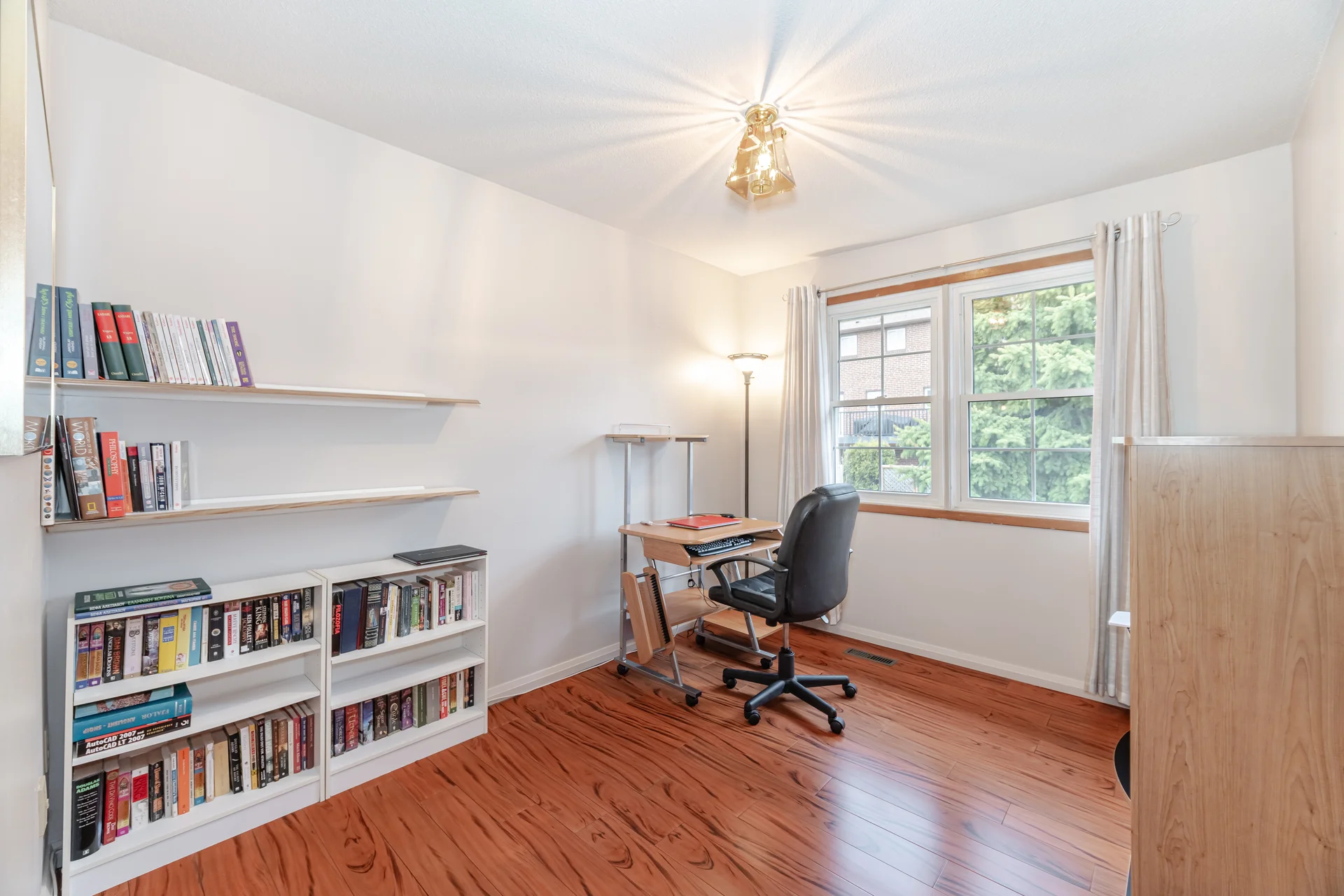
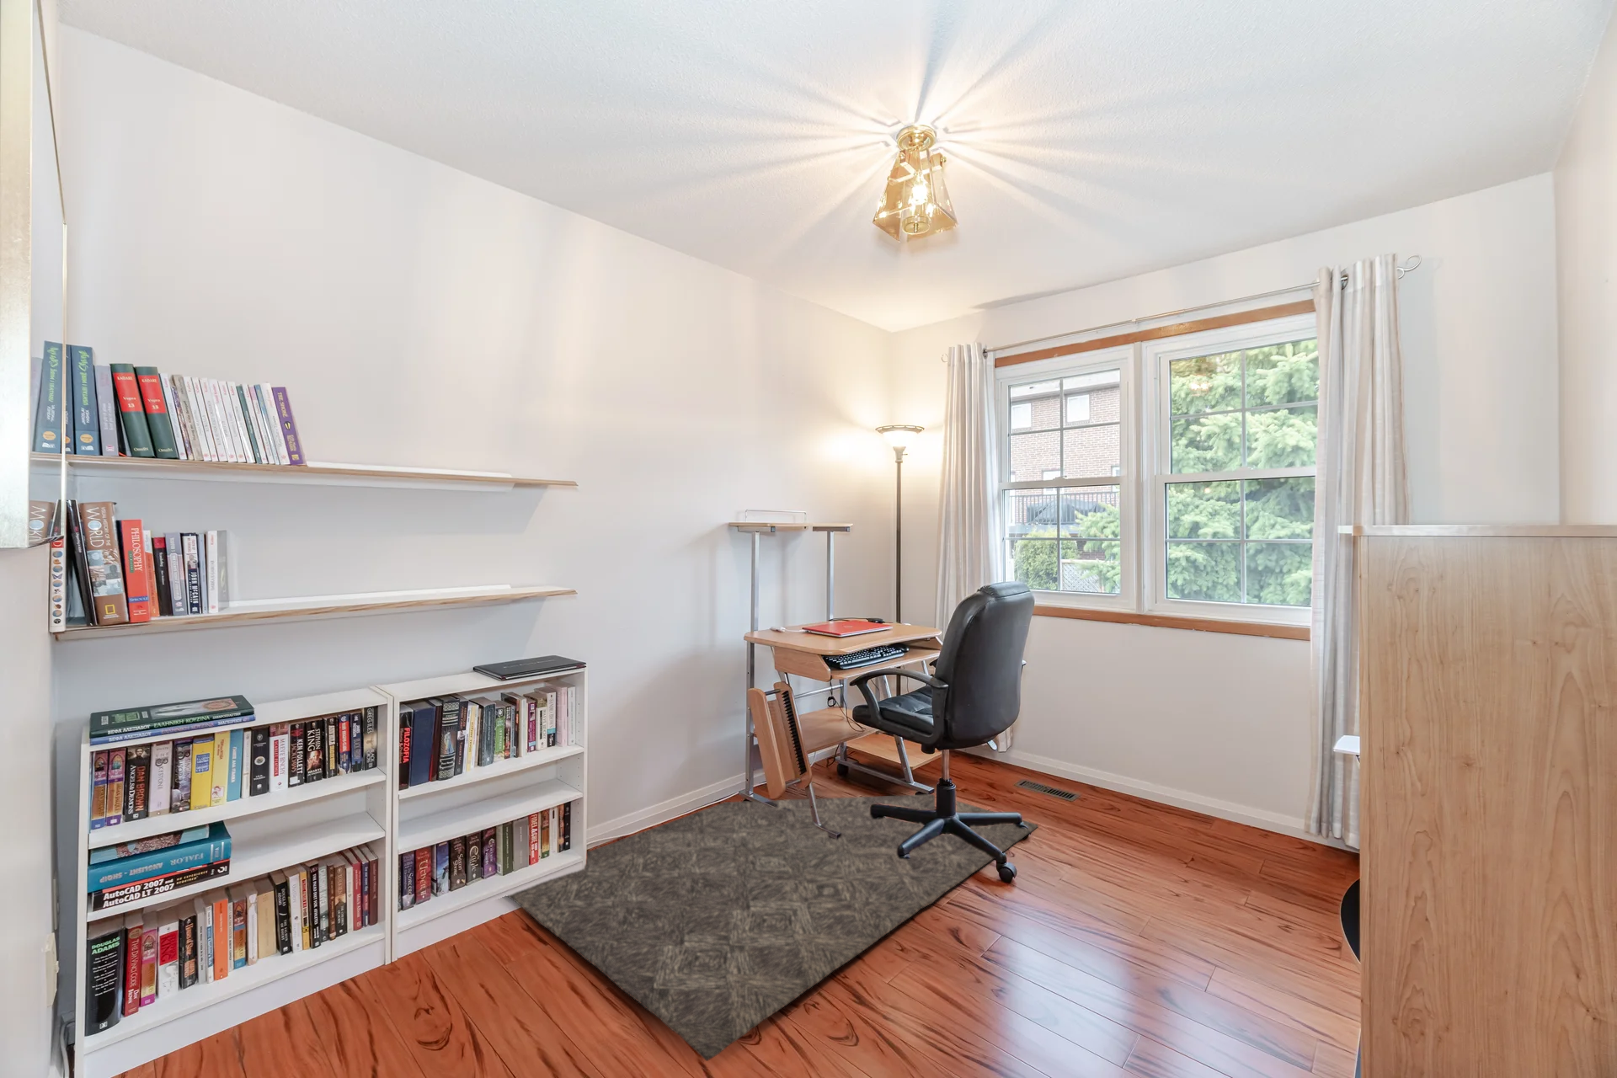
+ rug (793, 853)
